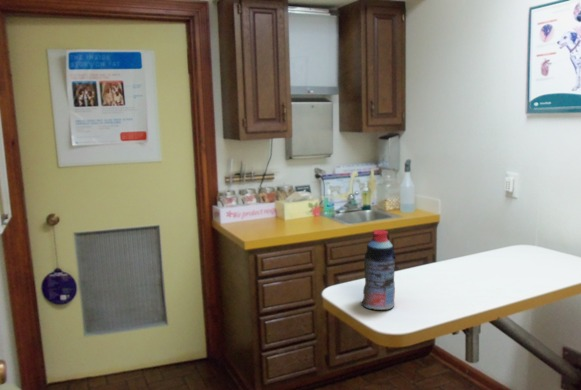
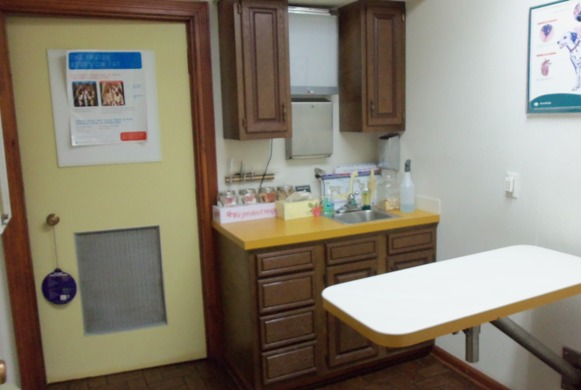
- bottle (378, 267)
